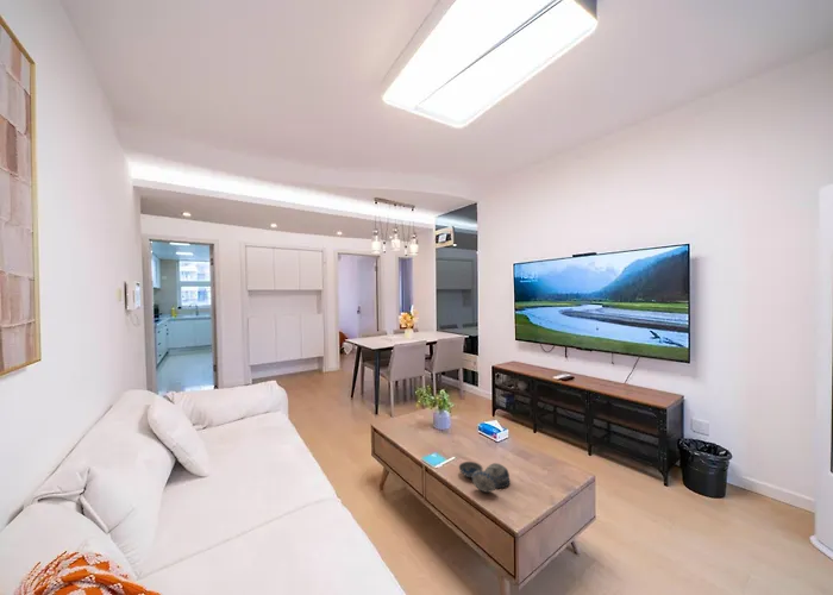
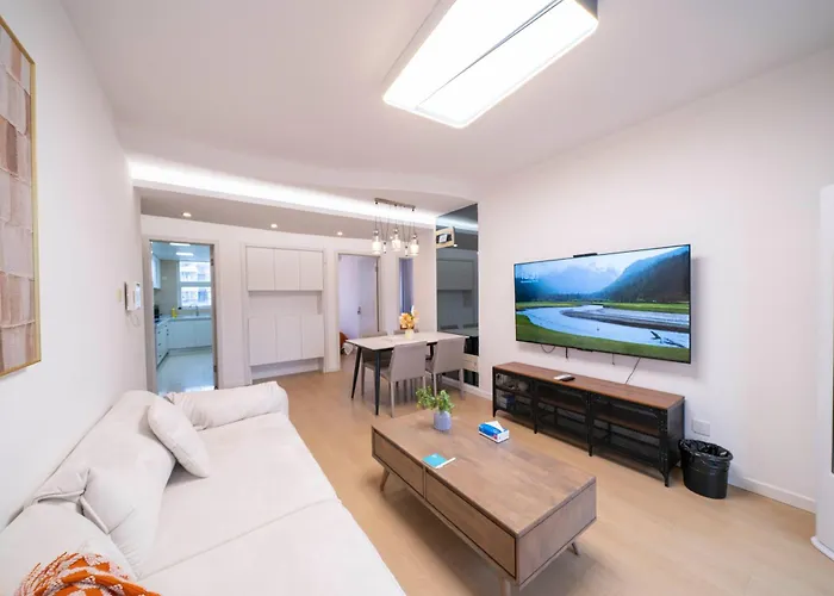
- decorative bowl (486, 470)
